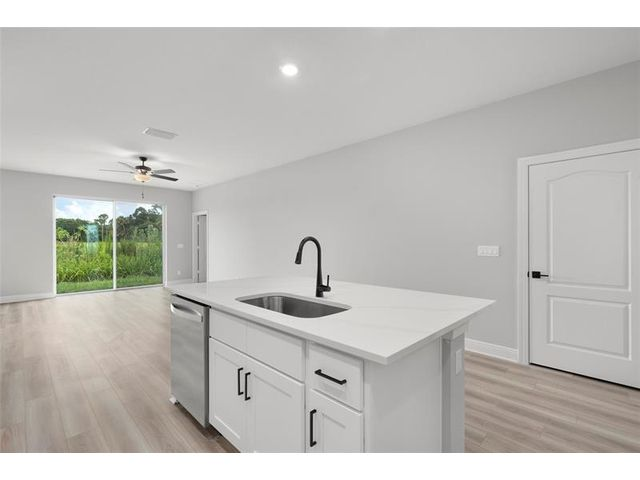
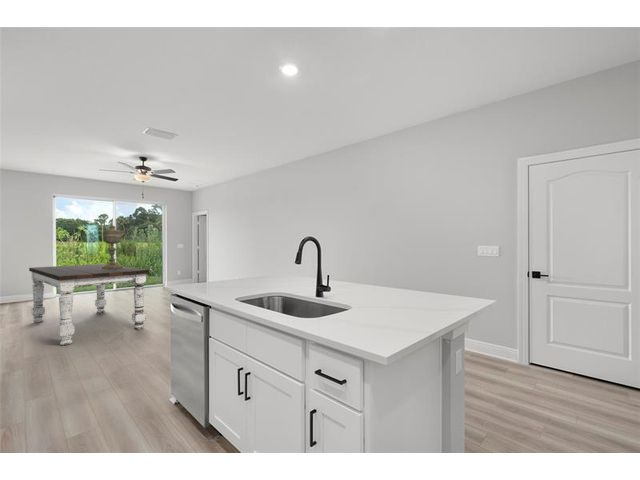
+ dining table (95, 300)
+ decorative urn (112, 245)
